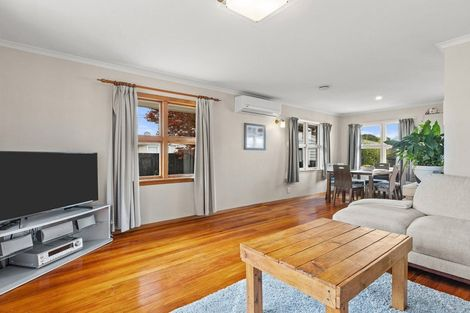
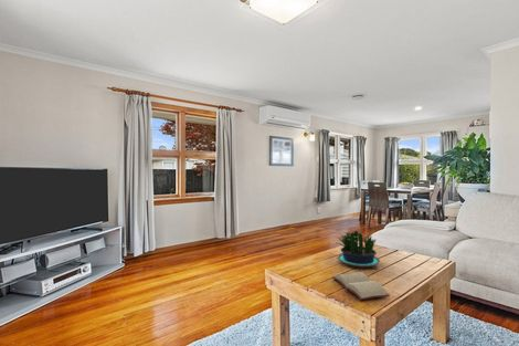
+ hardback book (358, 282)
+ potted plant (354, 245)
